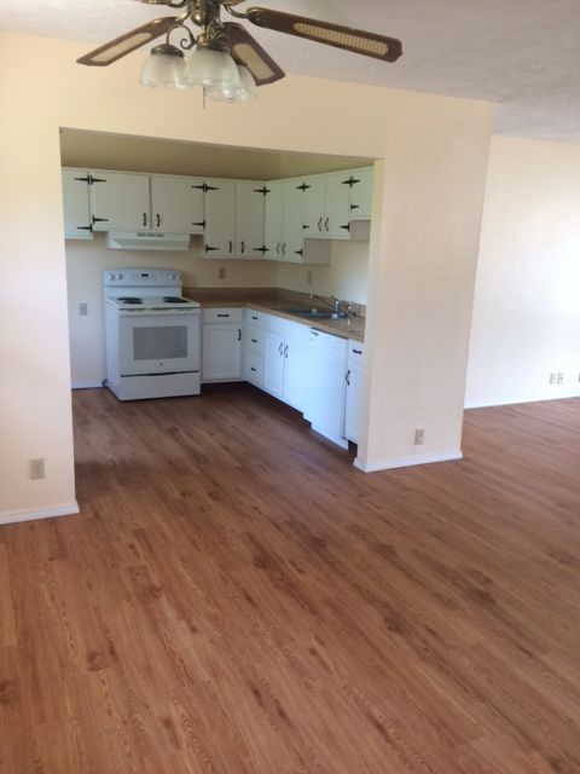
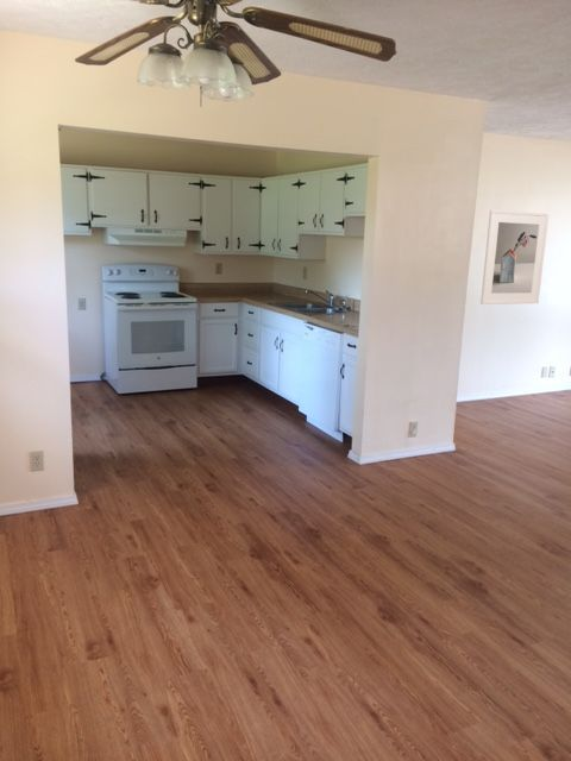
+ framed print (515, 258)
